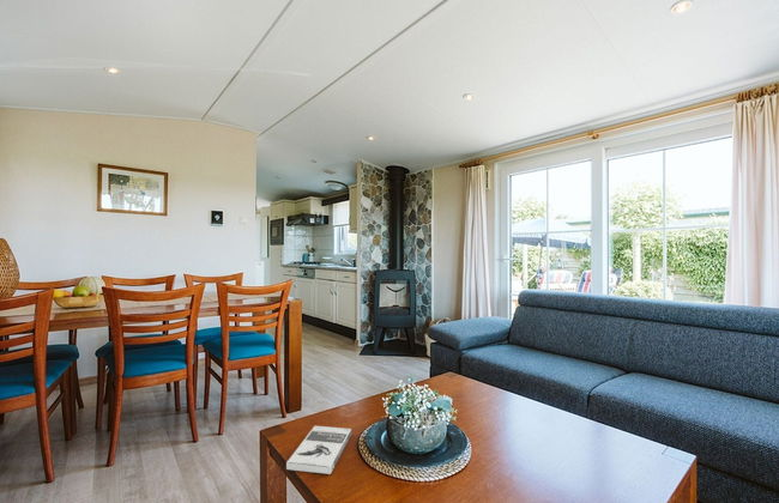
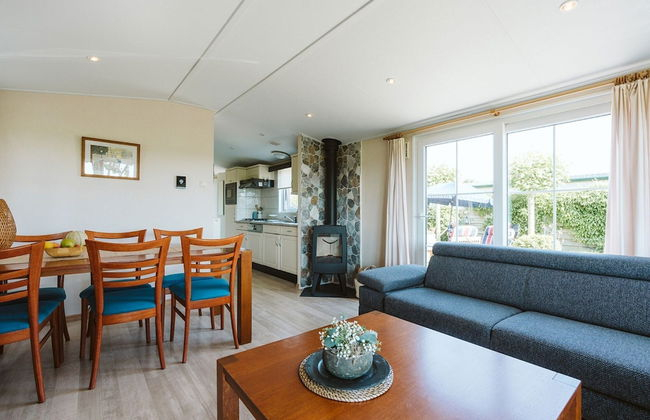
- book (321, 447)
